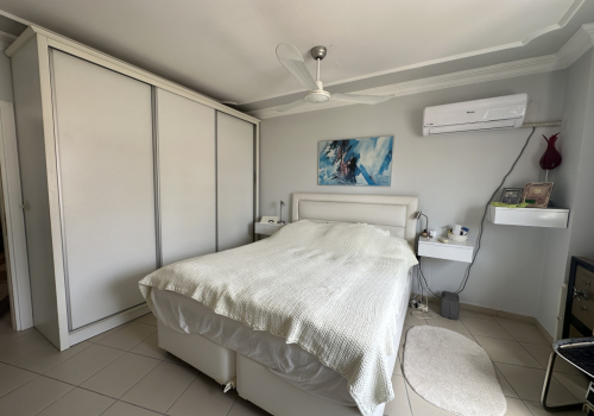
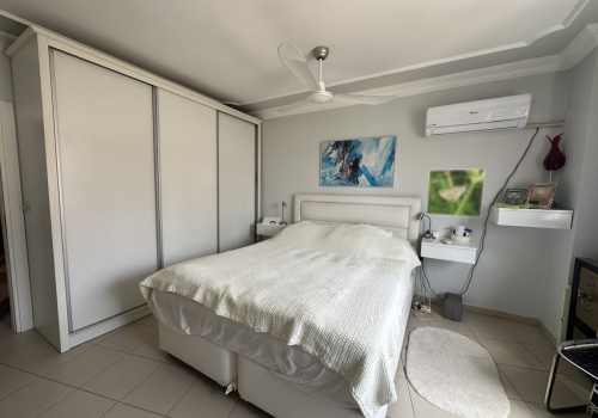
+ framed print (453, 192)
